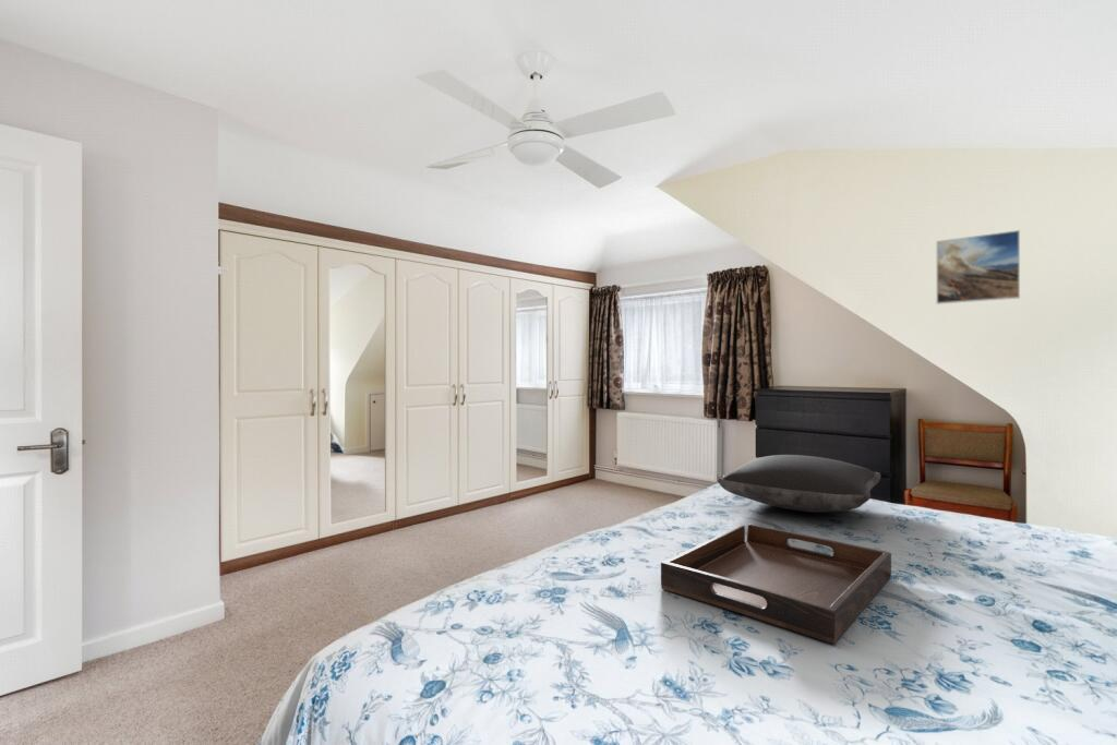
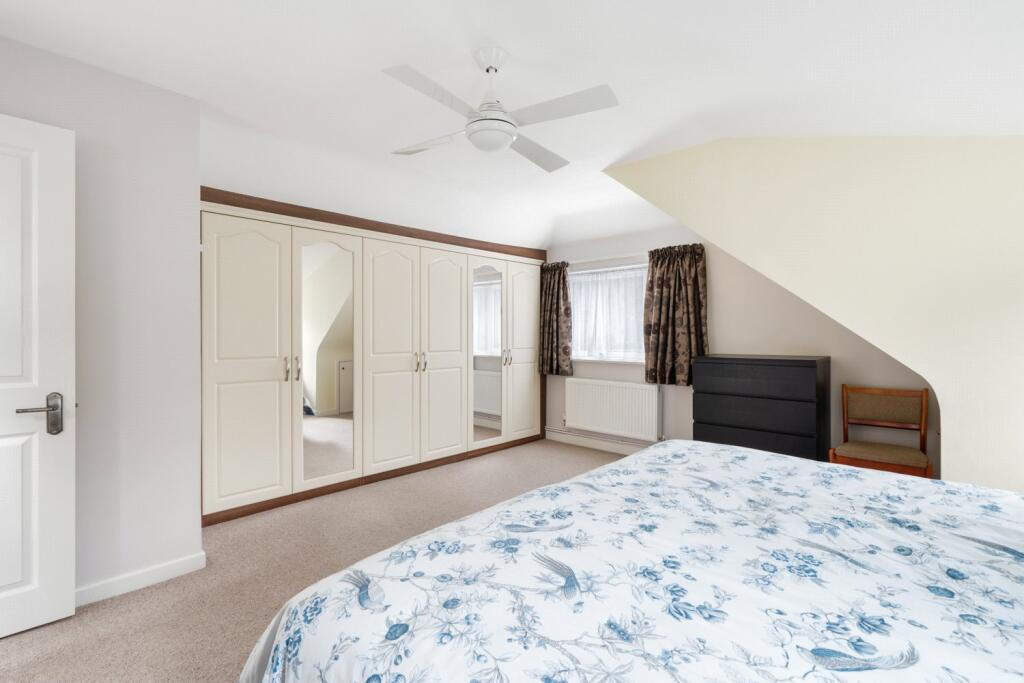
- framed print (976, 268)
- serving tray (779, 569)
- pillow (801, 481)
